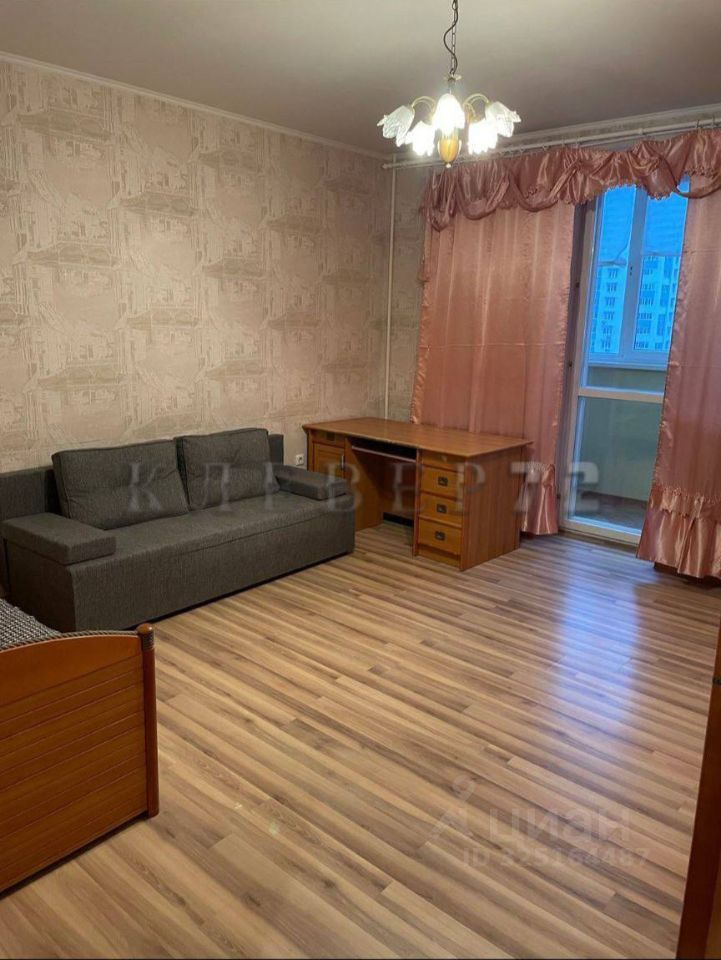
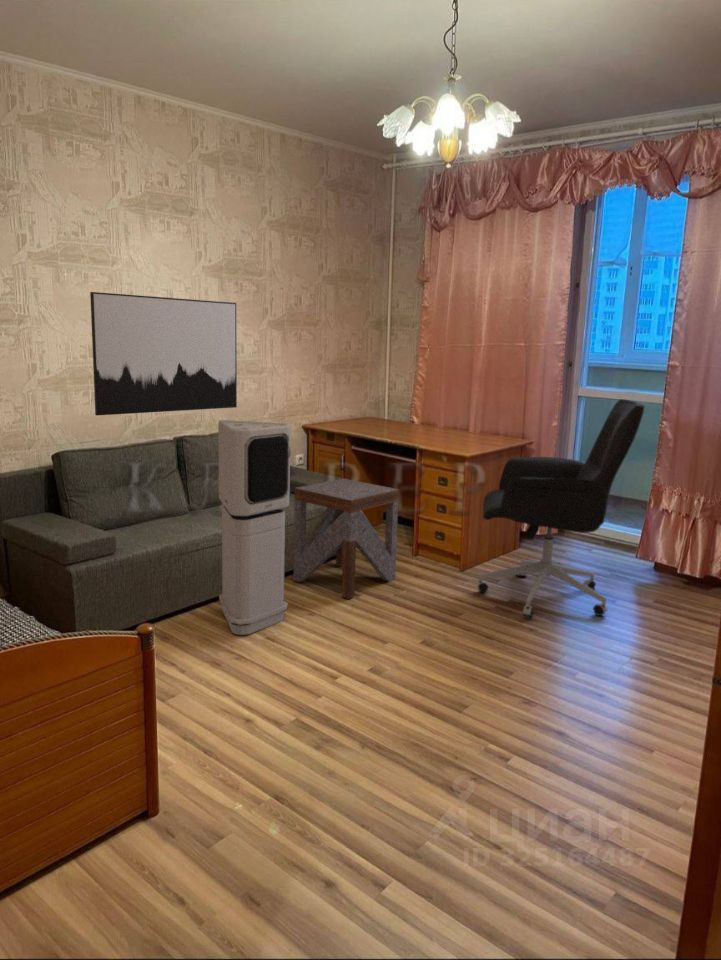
+ office chair (551, 500)
+ air purifier (244, 524)
+ wall art (170, 355)
+ side table (345, 535)
